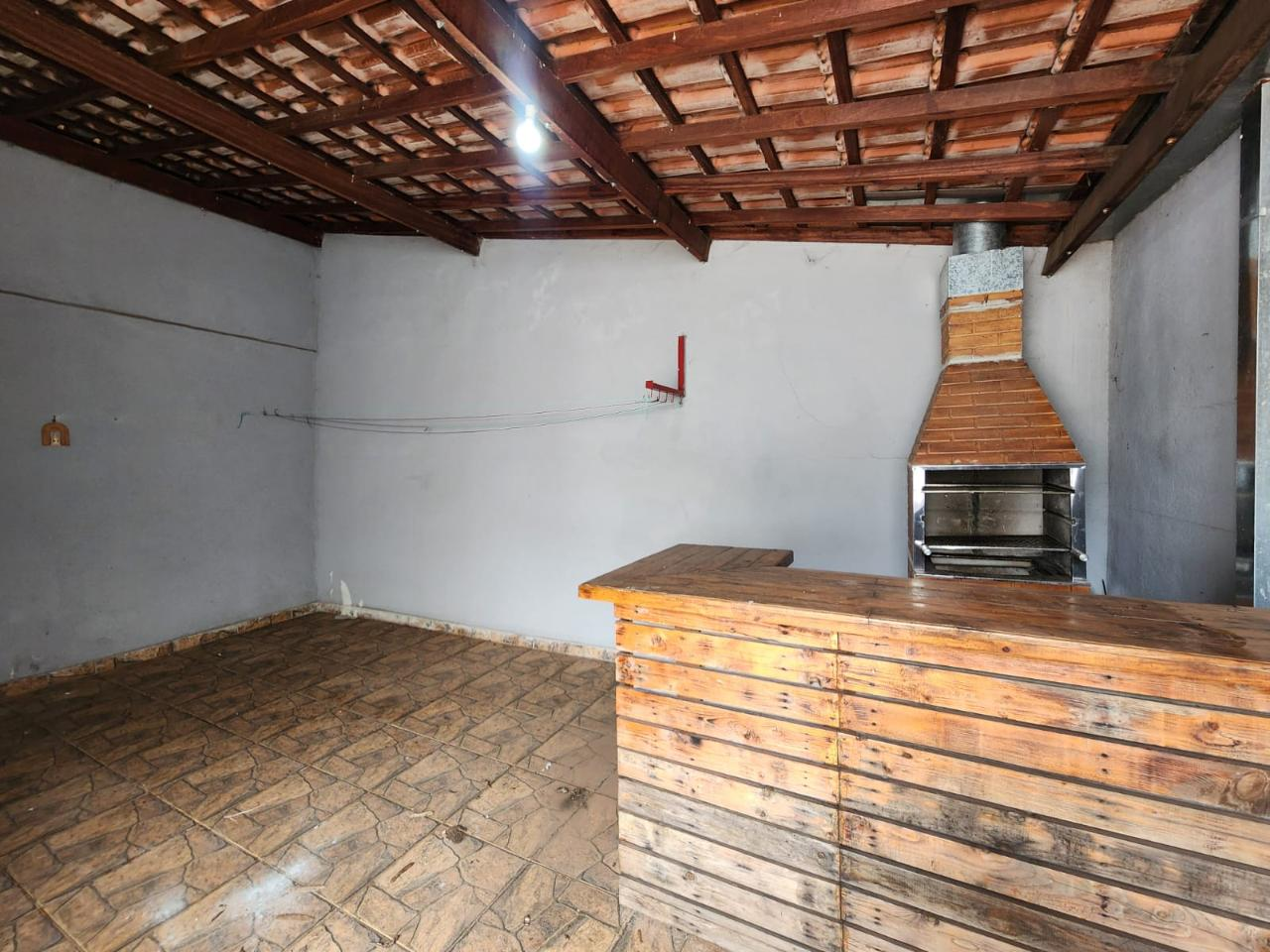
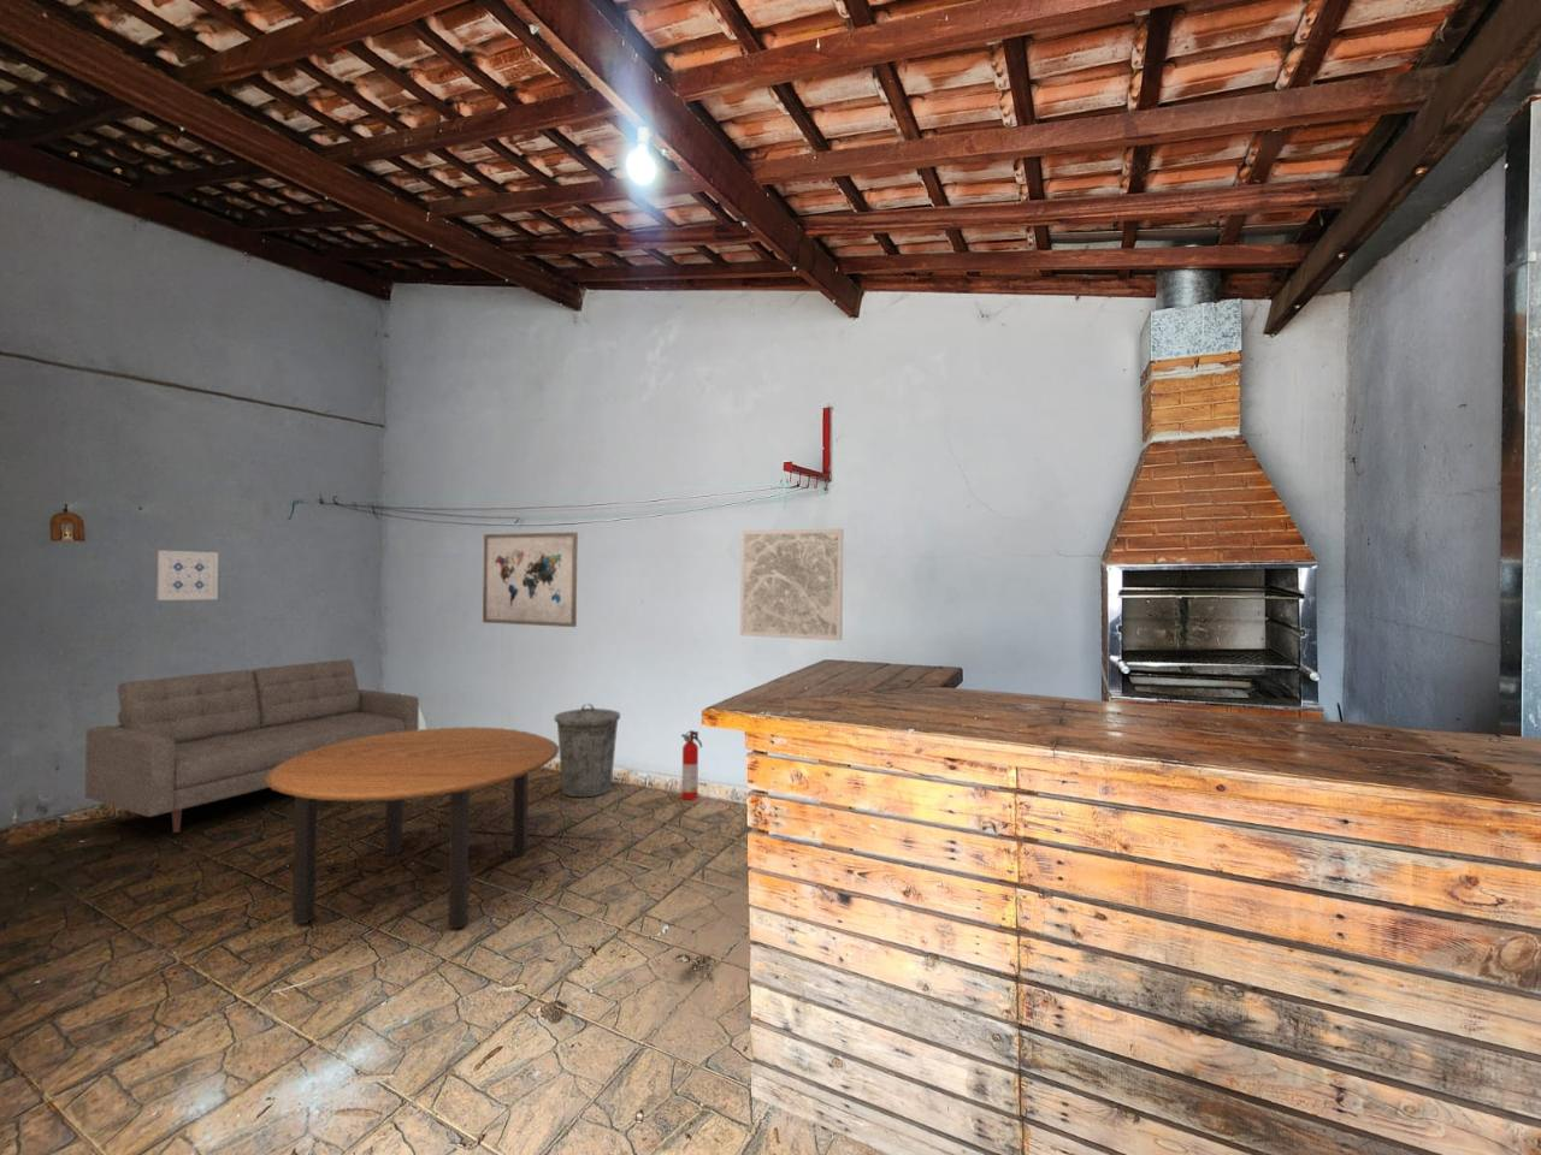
+ wall art (790, 584)
+ sofa (273, 730)
+ trash can (586, 746)
+ dining table (421, 796)
+ wall art (188, 575)
+ wall art (528, 579)
+ fire extinguisher (692, 764)
